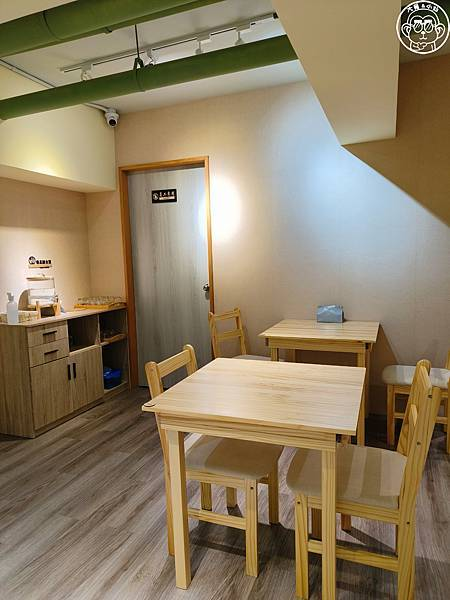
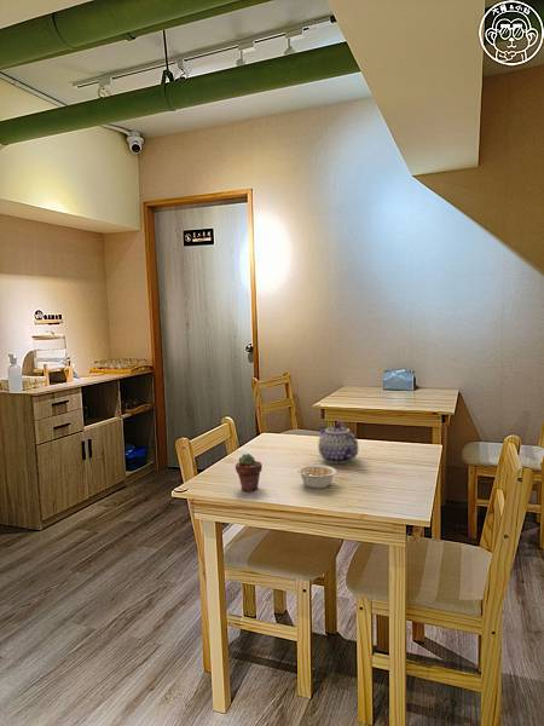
+ teapot (337, 440)
+ legume (318, 476)
+ potted succulent (248, 471)
